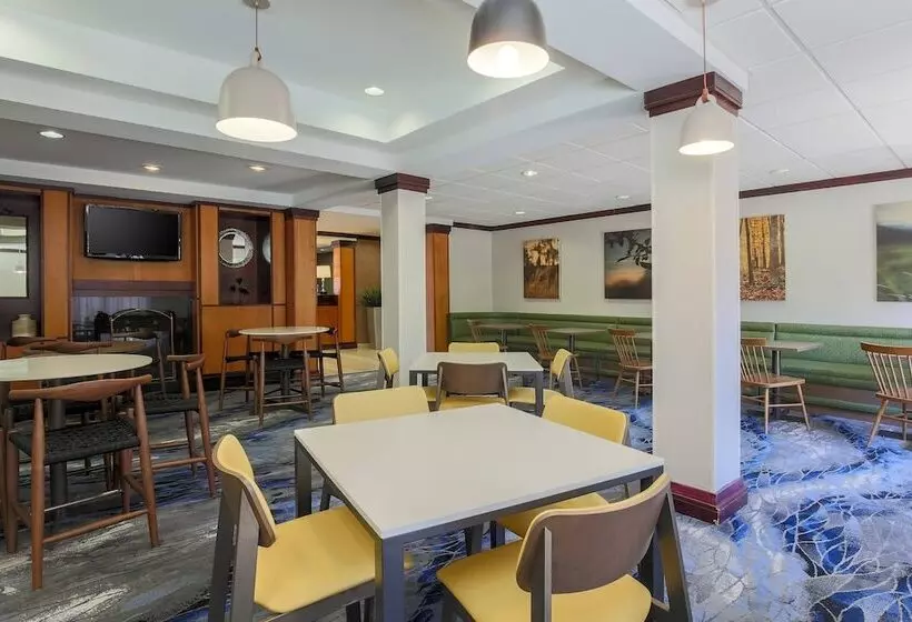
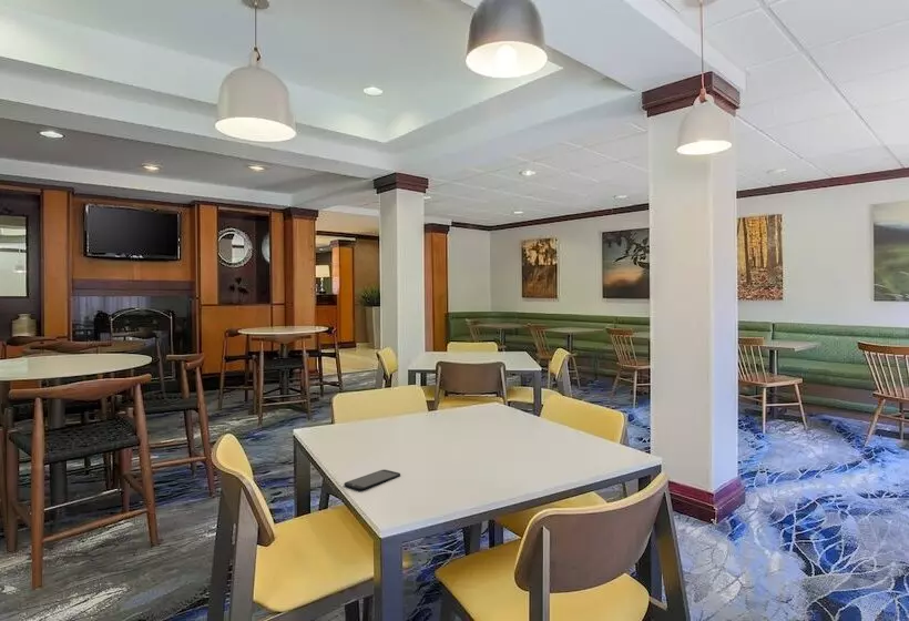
+ smartphone (372, 478)
